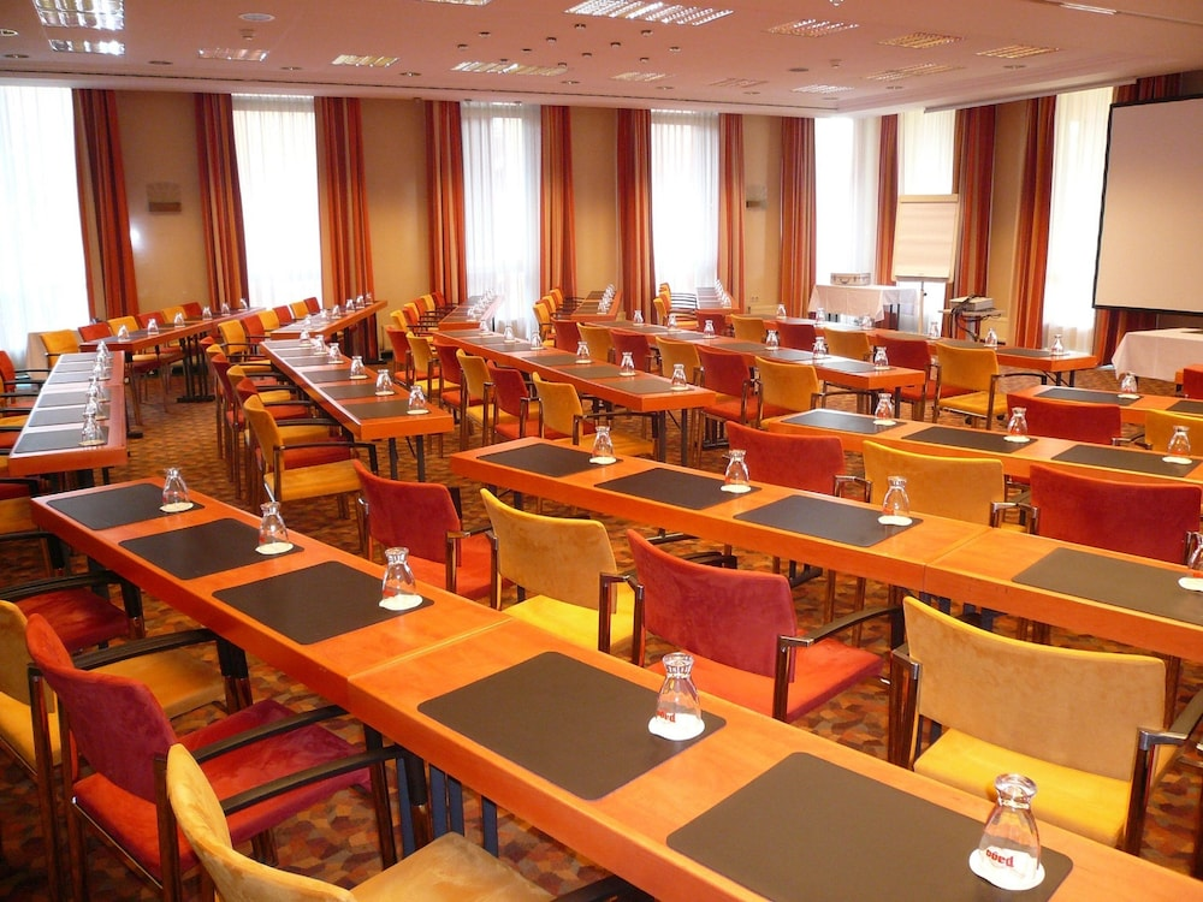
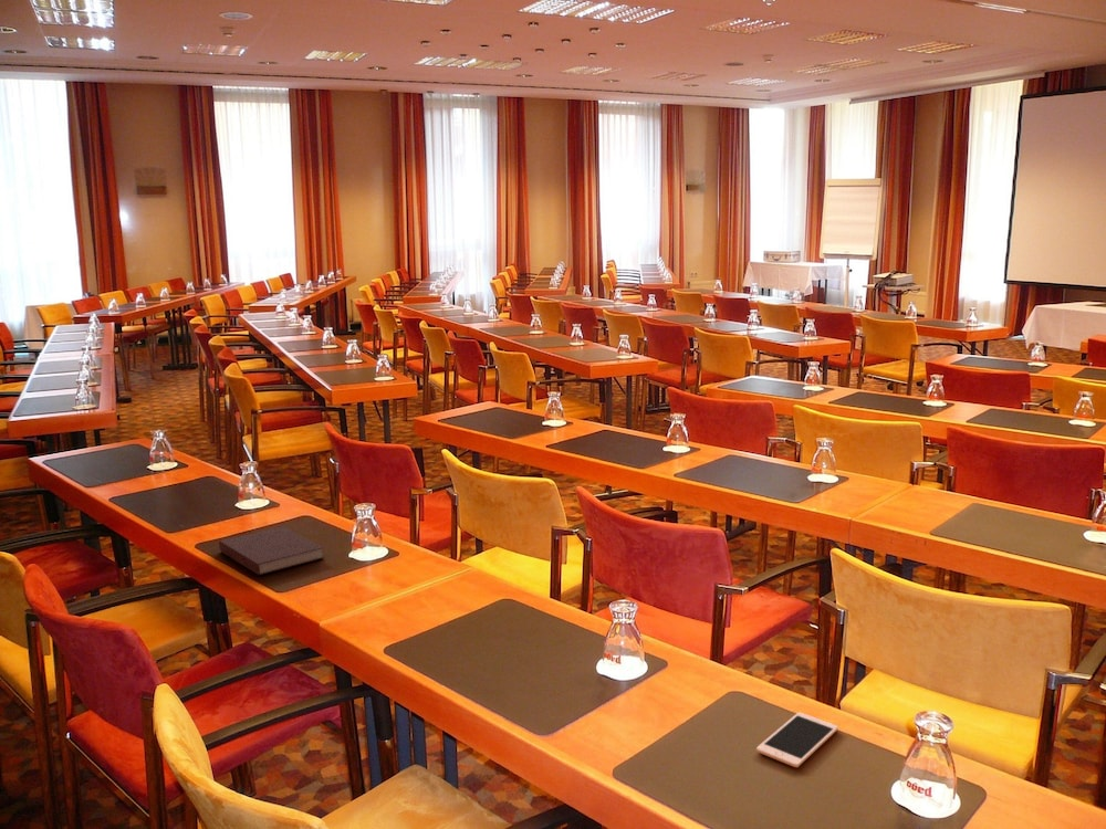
+ notebook (271, 549)
+ cell phone (797, 738)
